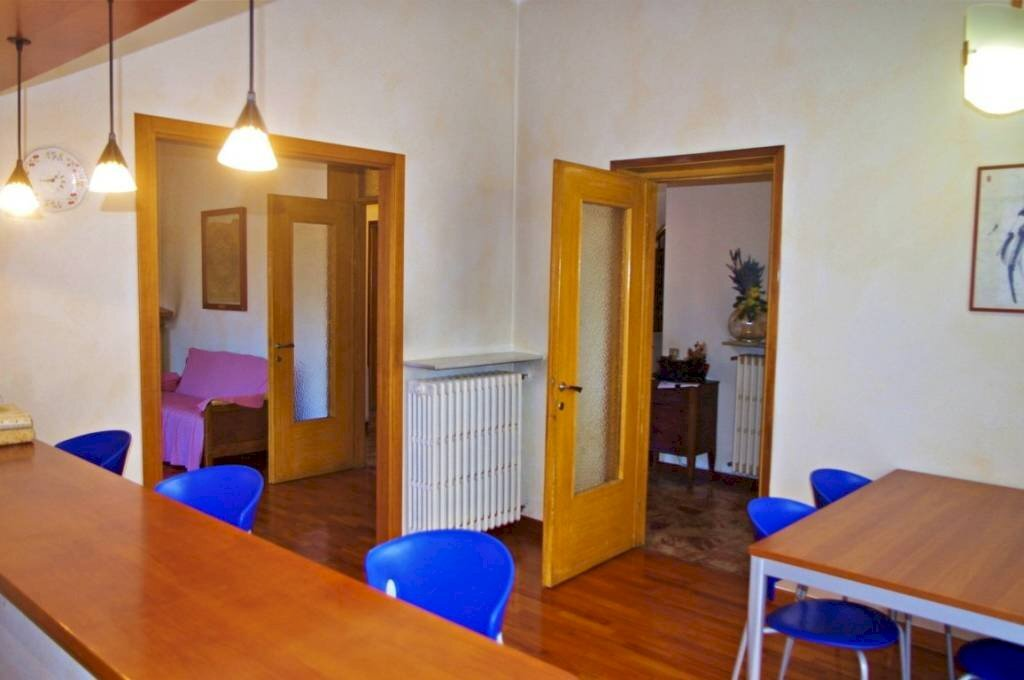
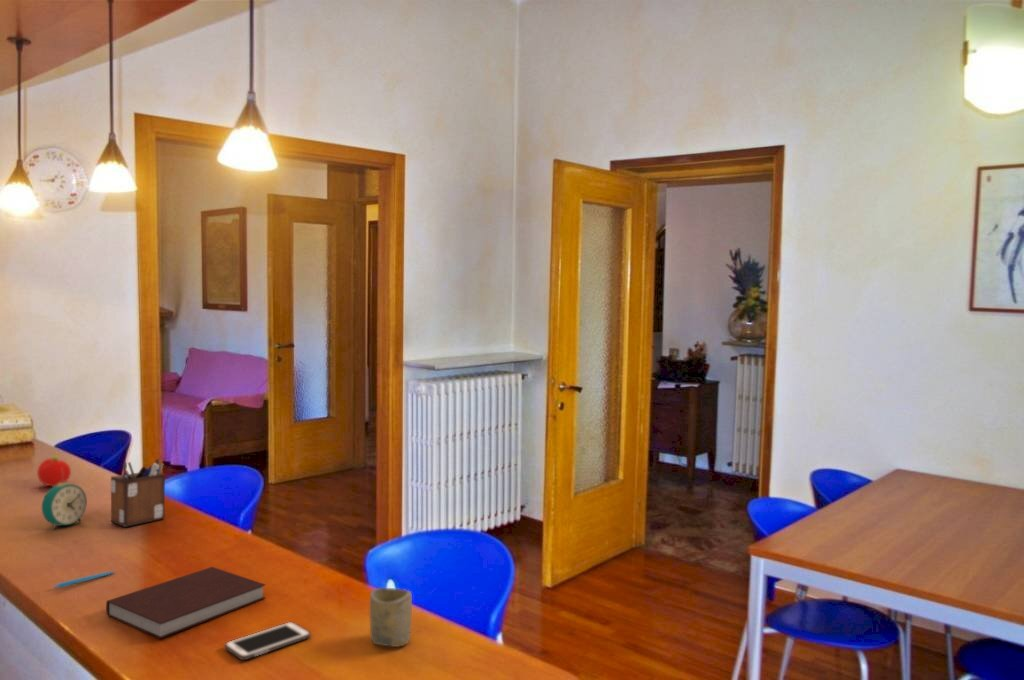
+ cell phone (268, 640)
+ pen (85, 578)
+ alarm clock (62, 503)
+ cup (390, 616)
+ desk organizer (138, 489)
+ fruit (54, 470)
+ notebook (188, 599)
